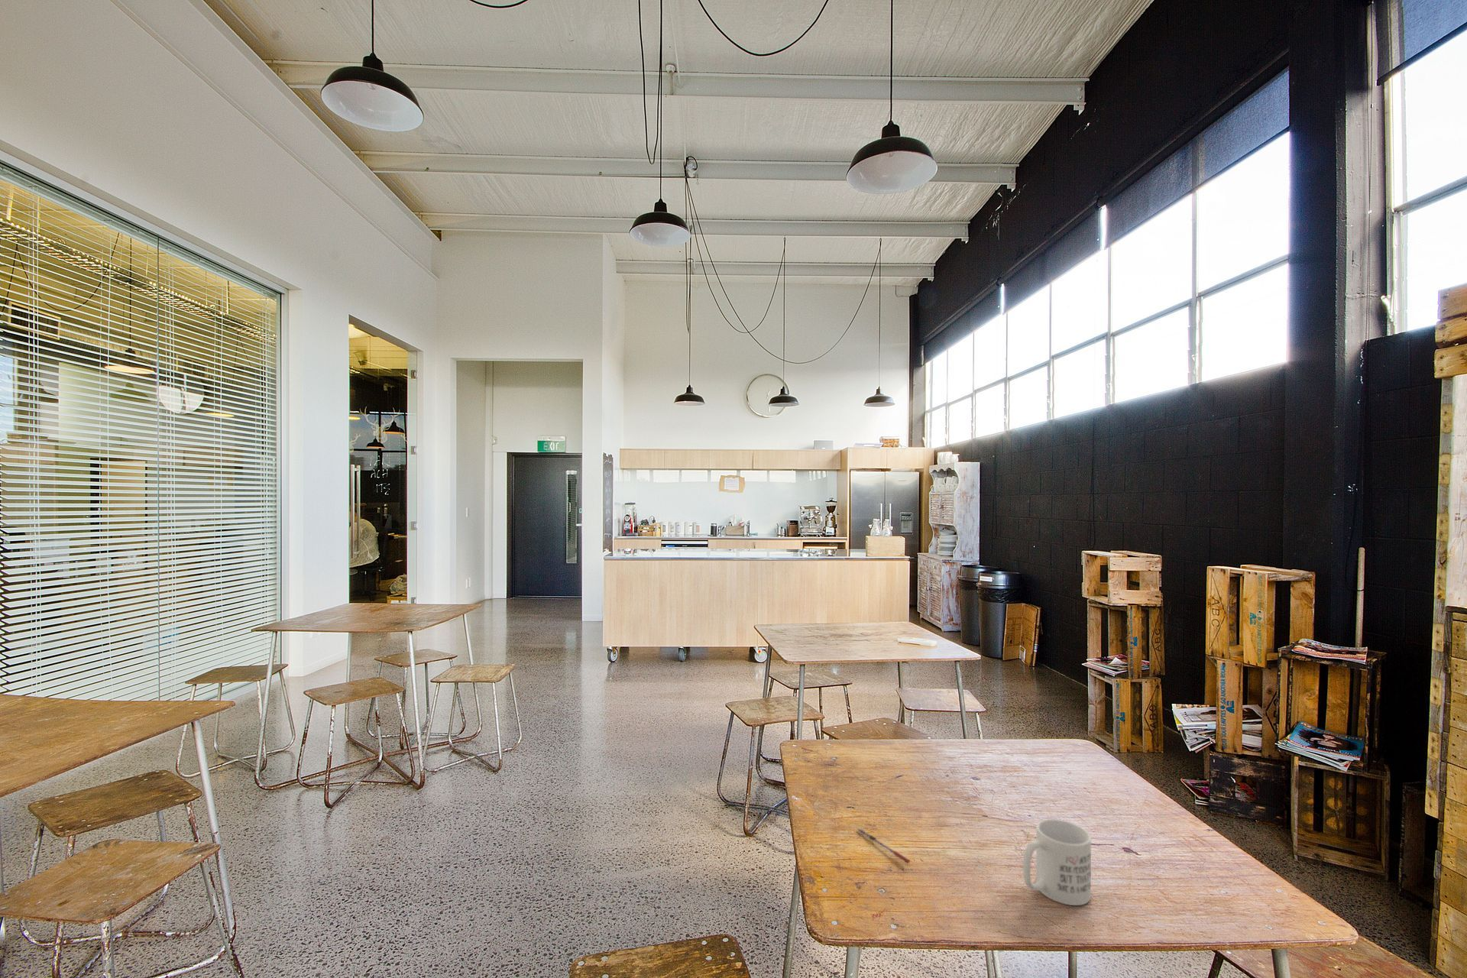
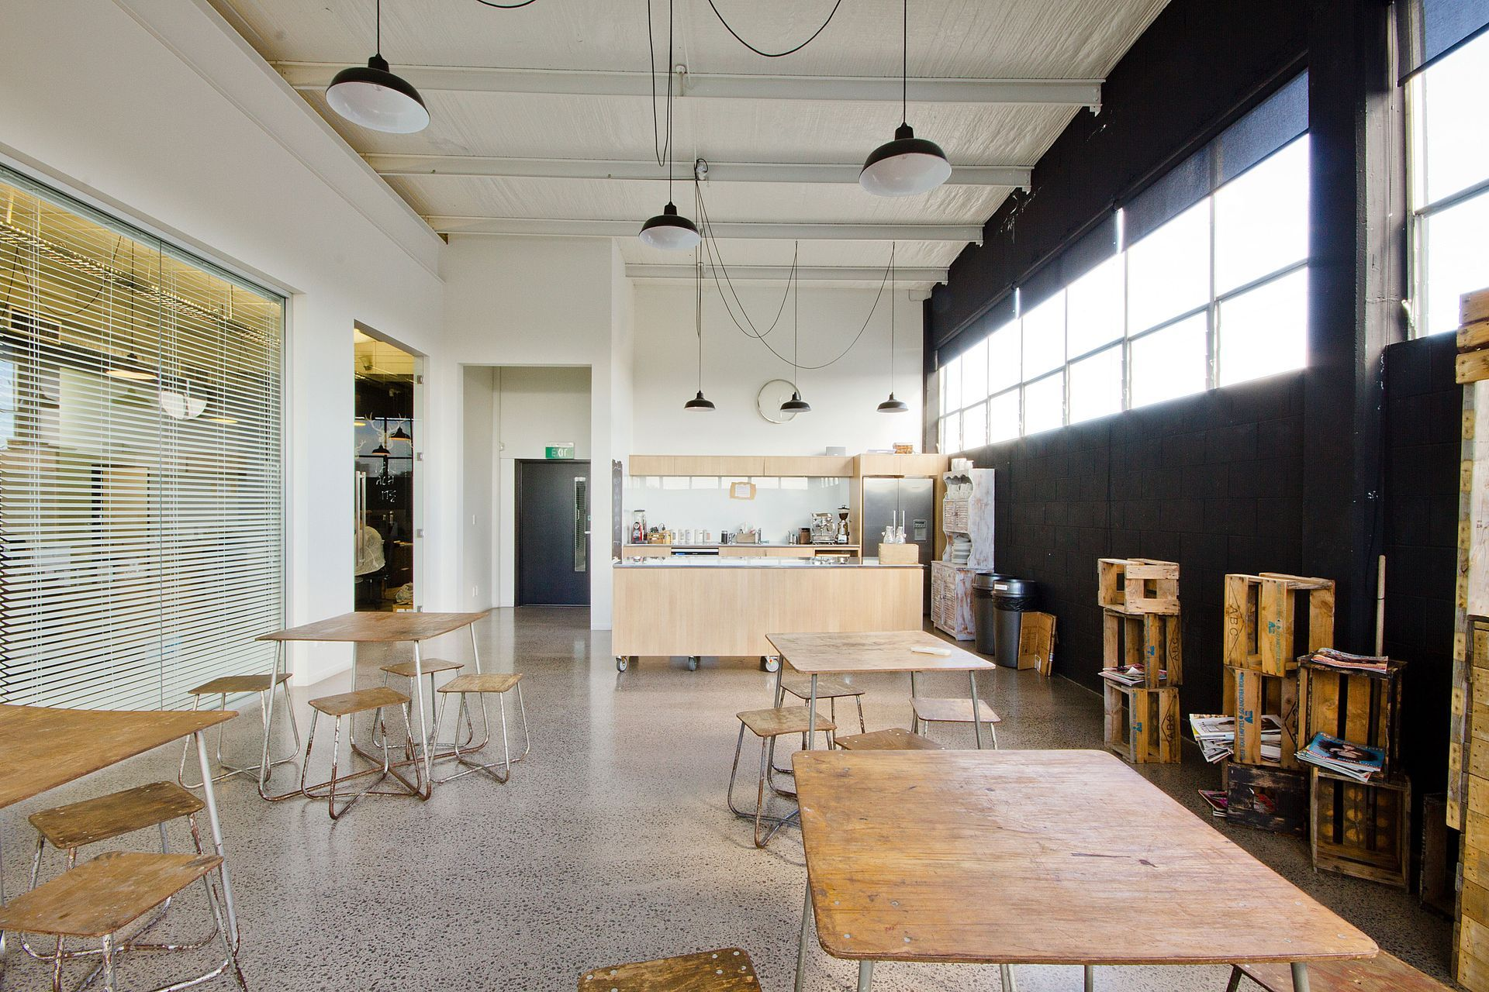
- pen (882, 844)
- mug (1053, 862)
